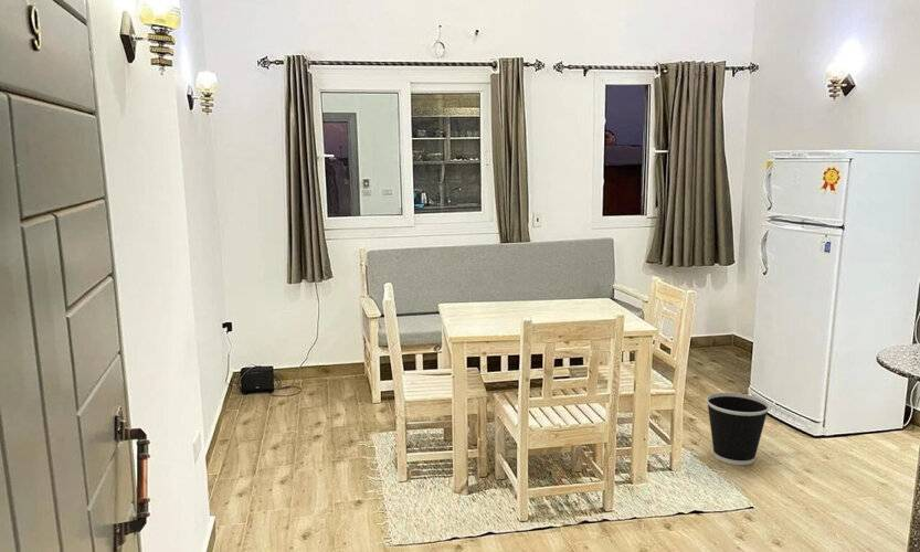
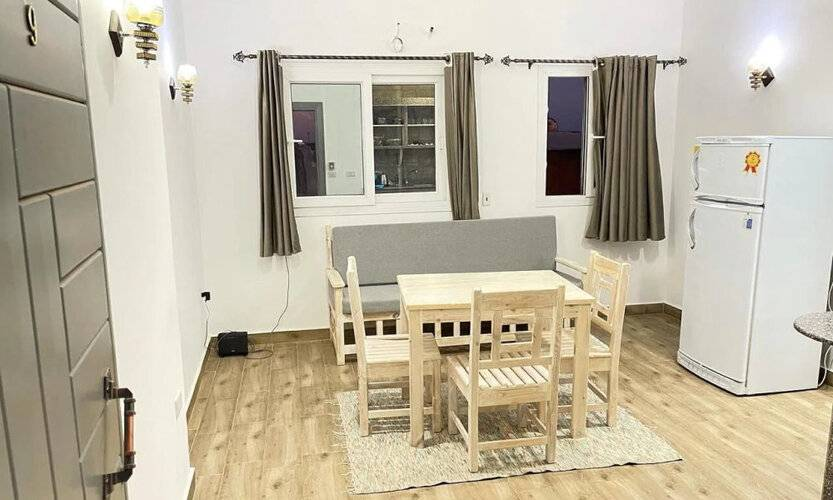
- wastebasket (736, 429)
